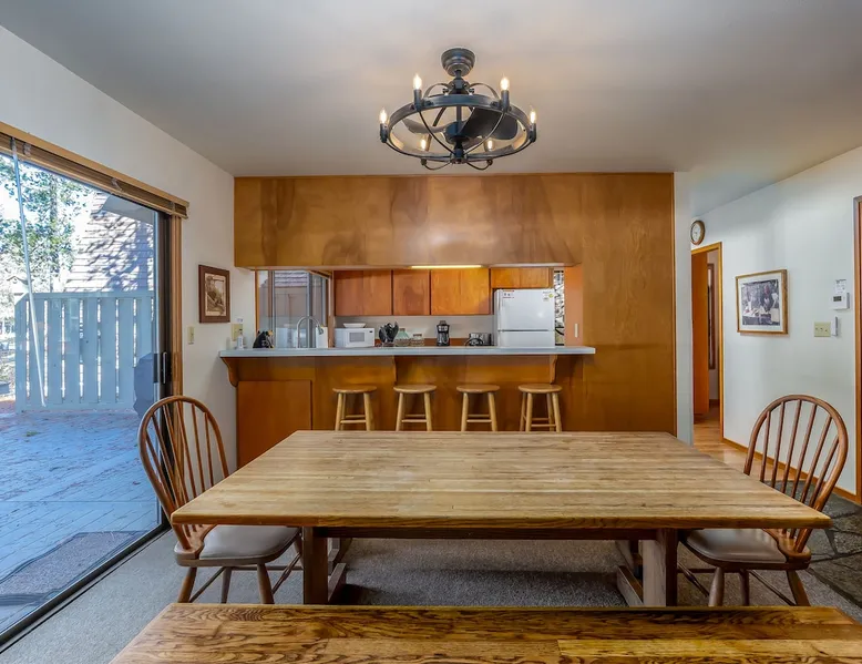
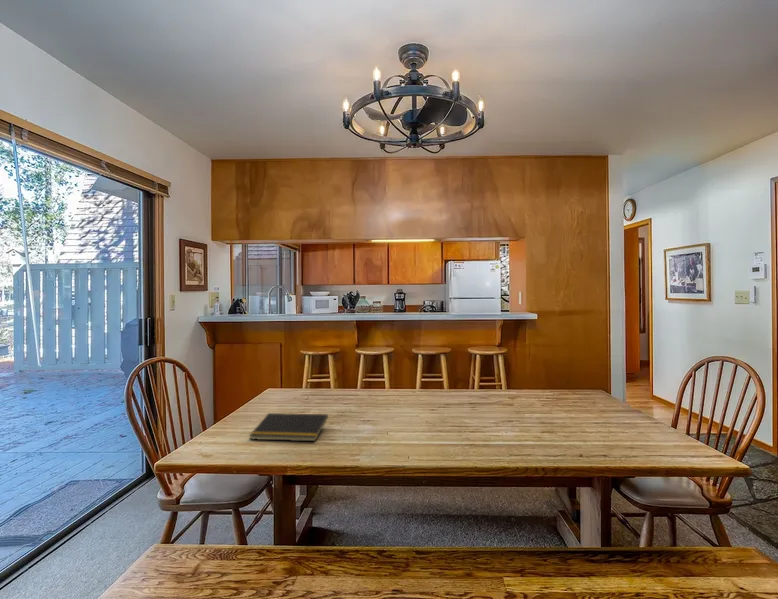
+ notepad (290, 426)
